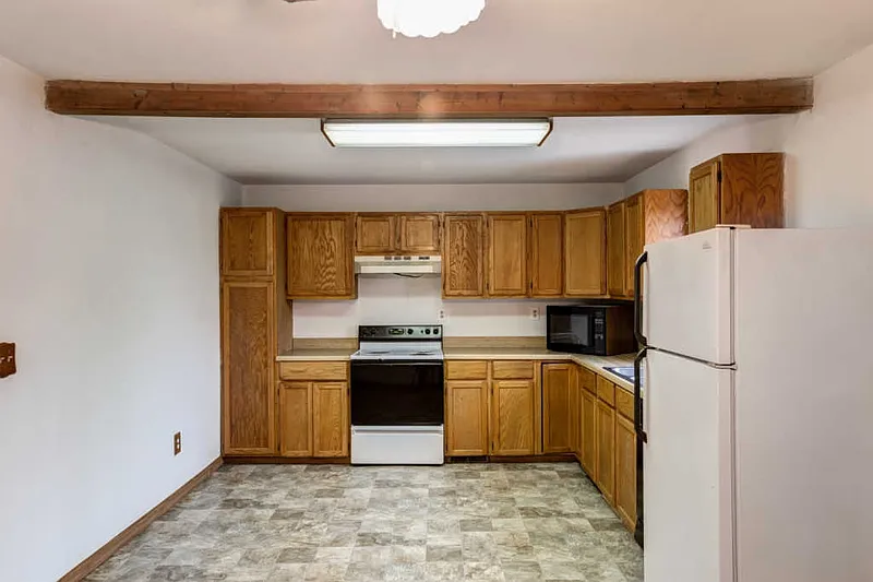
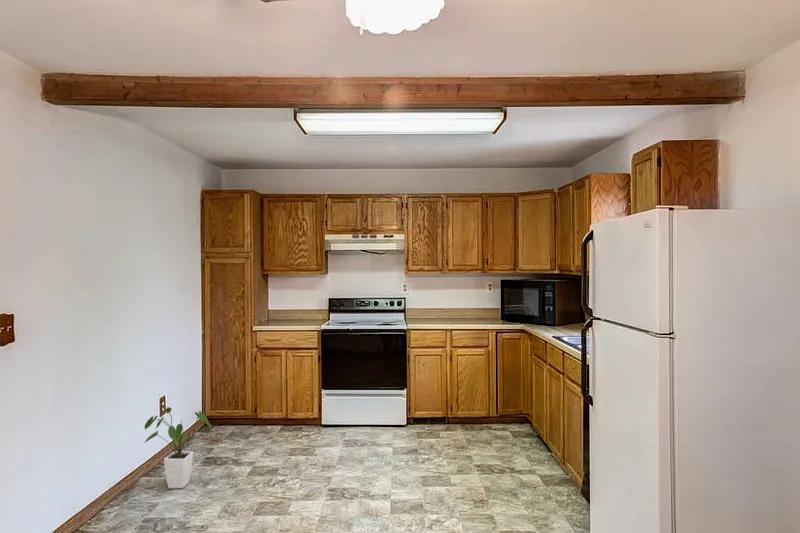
+ house plant (180, 445)
